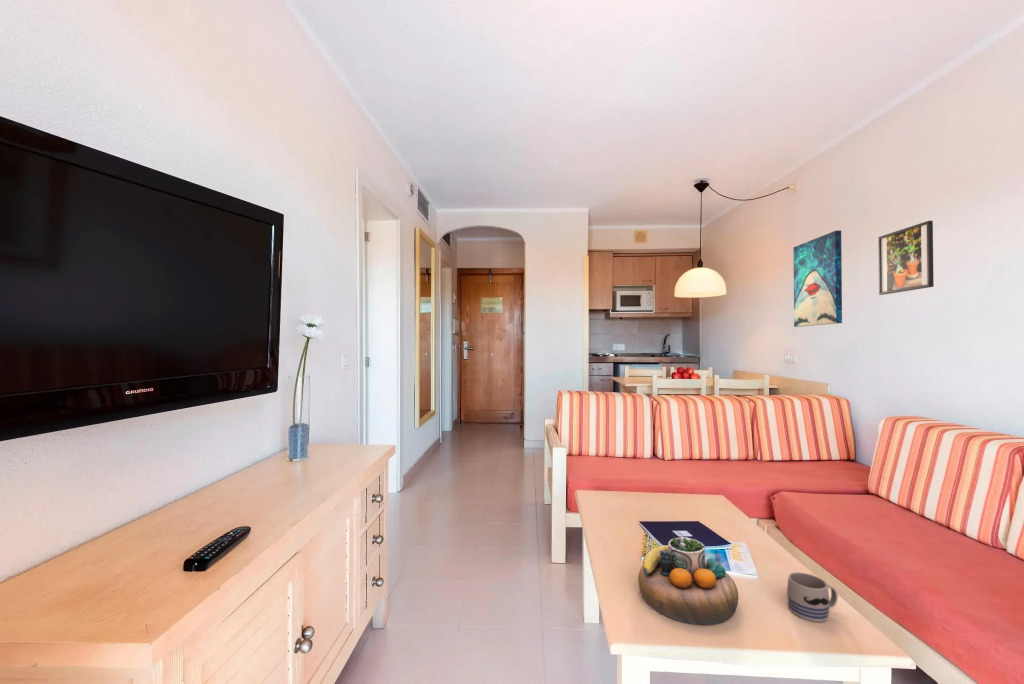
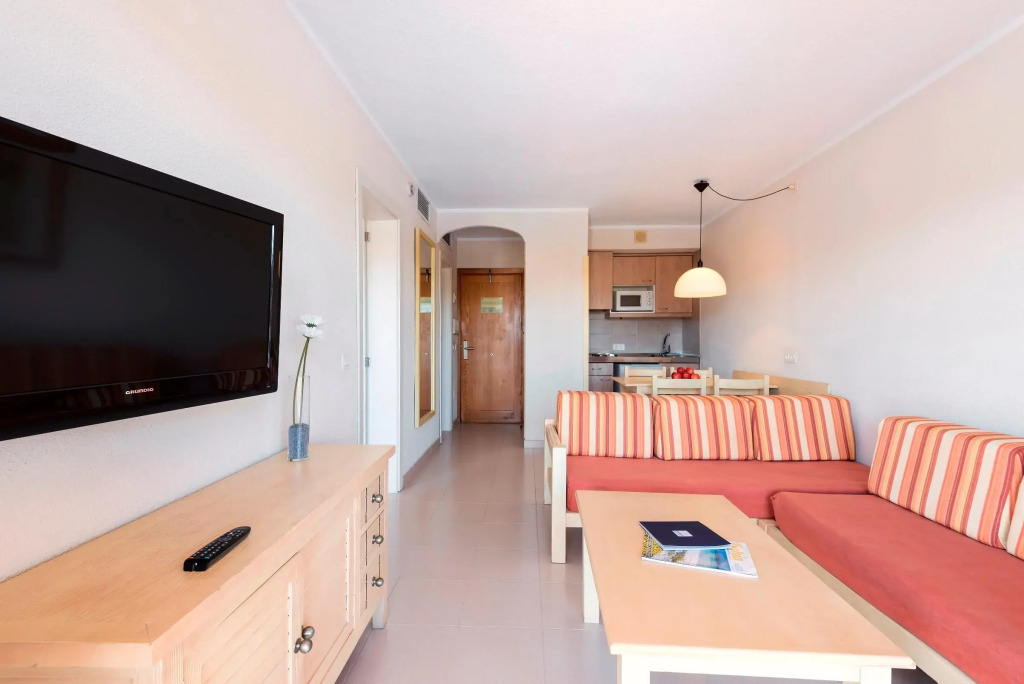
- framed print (904, 260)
- wall art (815, 282)
- mug (813, 595)
- decorative bowl (686, 568)
